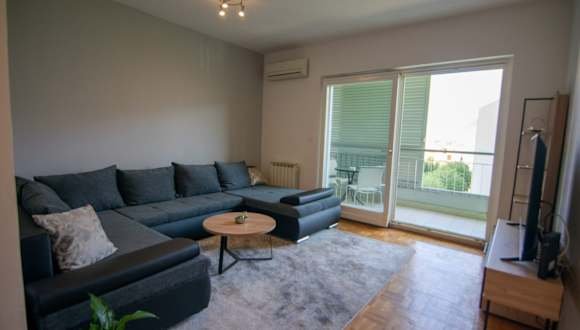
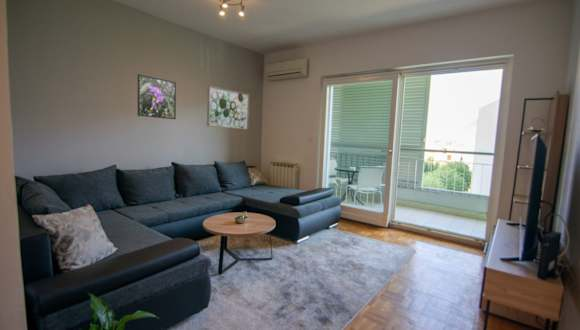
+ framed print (157, 98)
+ wall art (229, 109)
